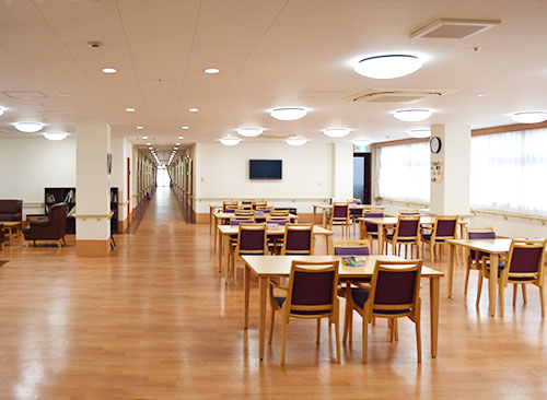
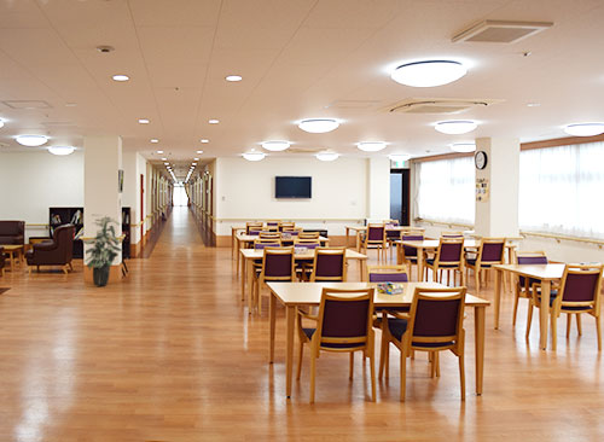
+ indoor plant (100, 249)
